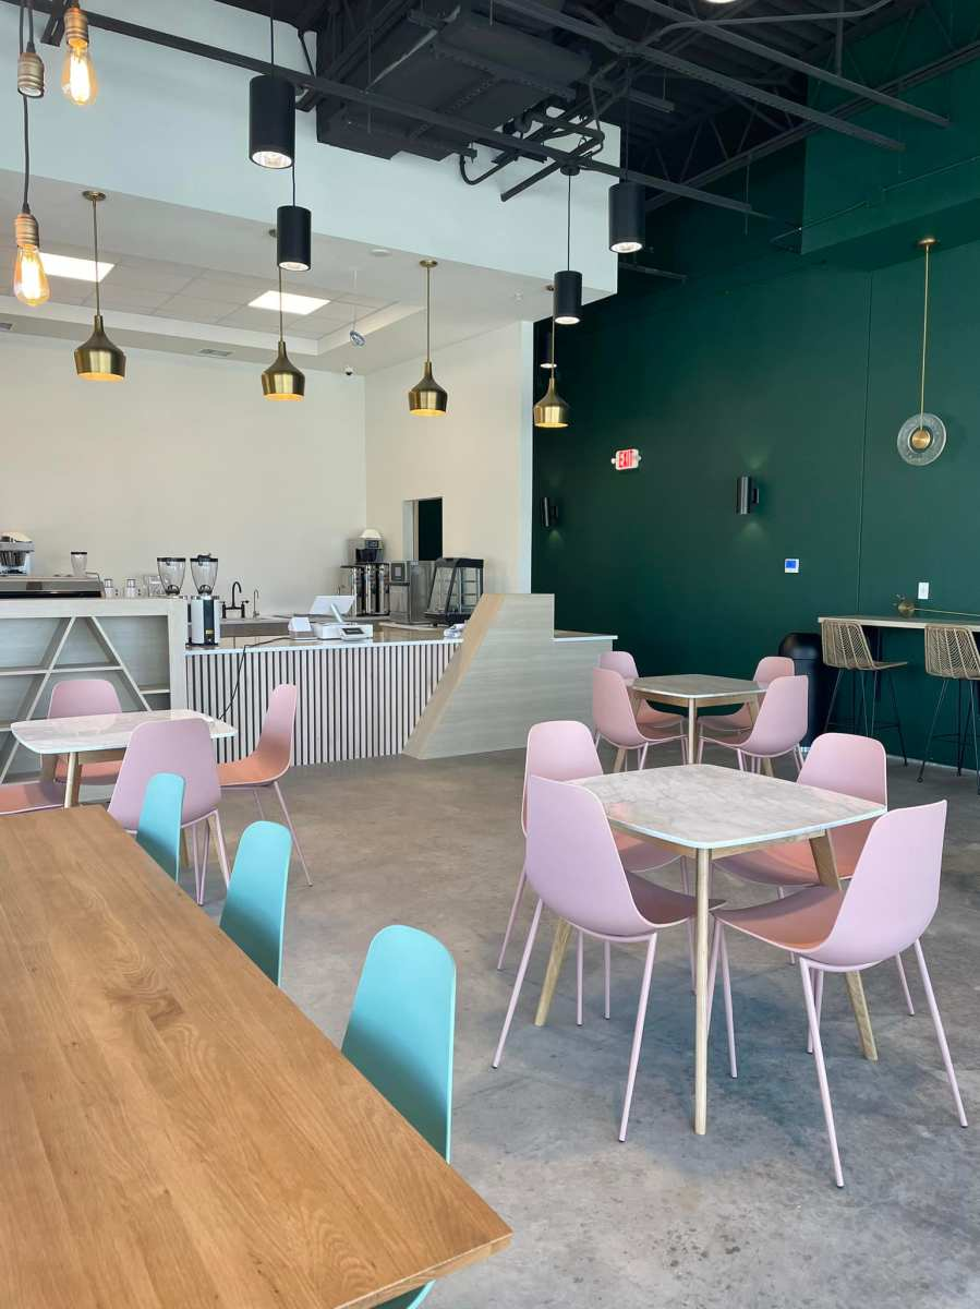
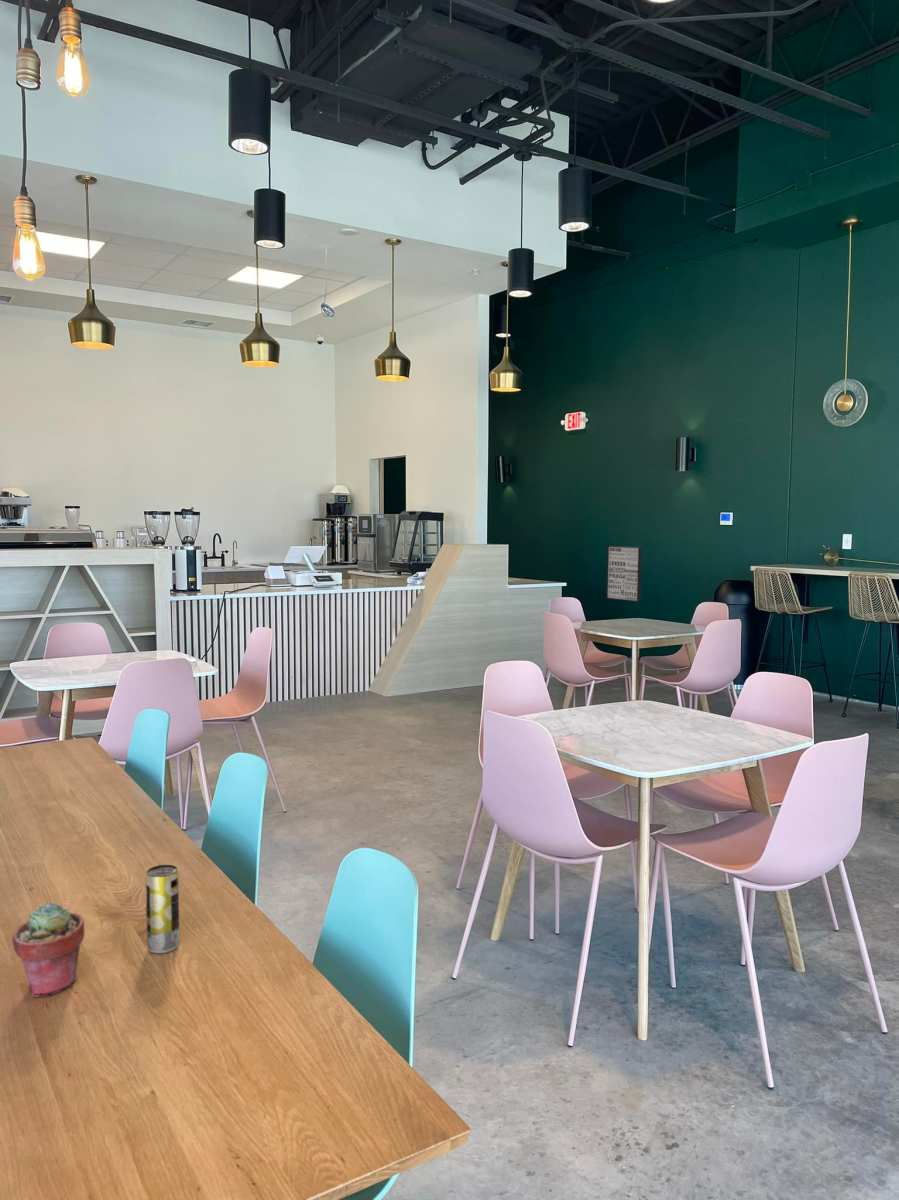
+ beverage can (162, 908)
+ potted succulent (50, 943)
+ wall art (623, 573)
